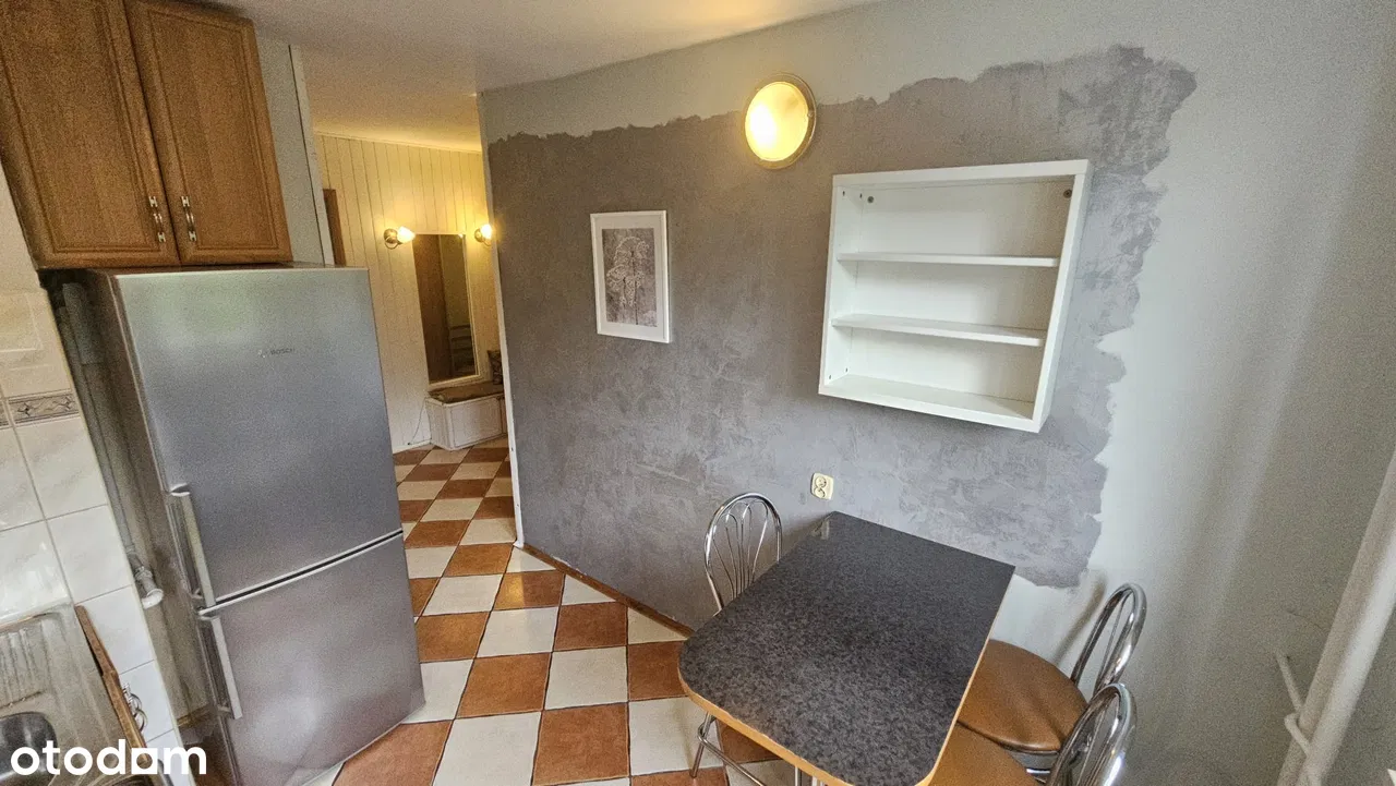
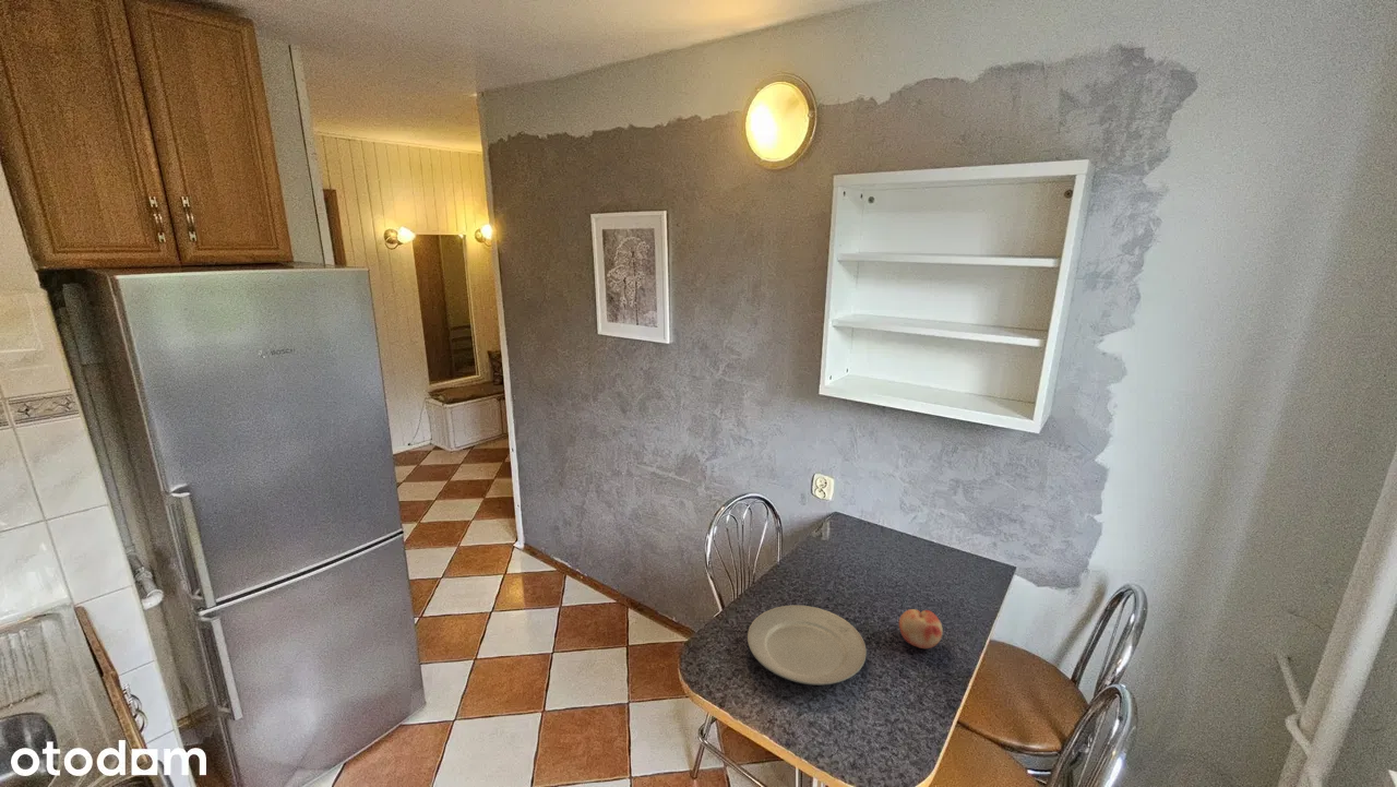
+ plate (804, 646)
+ fruit (920, 628)
